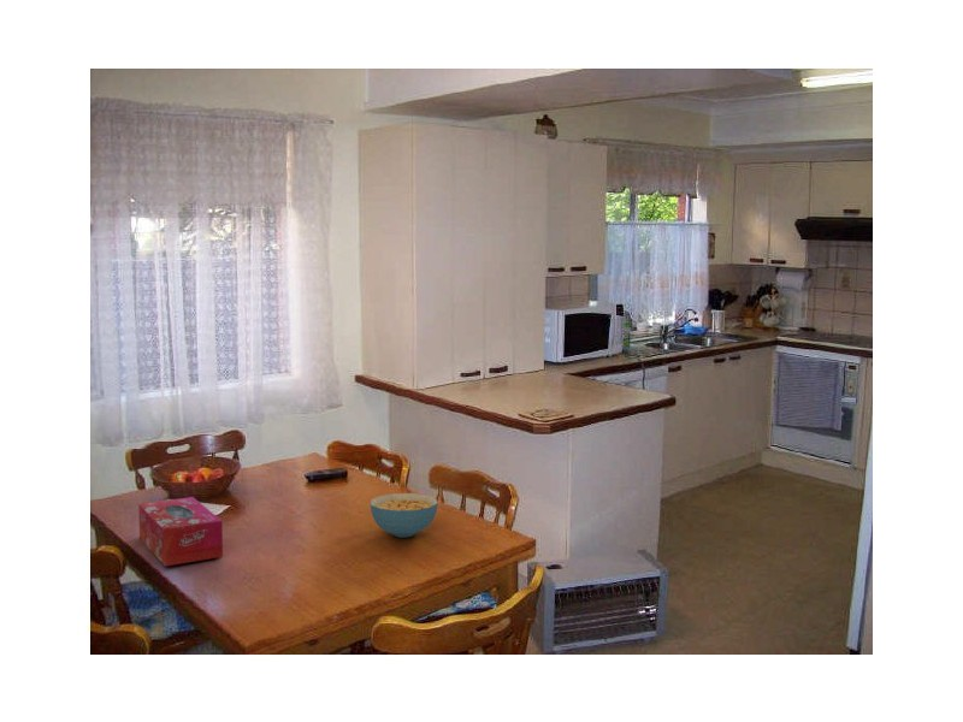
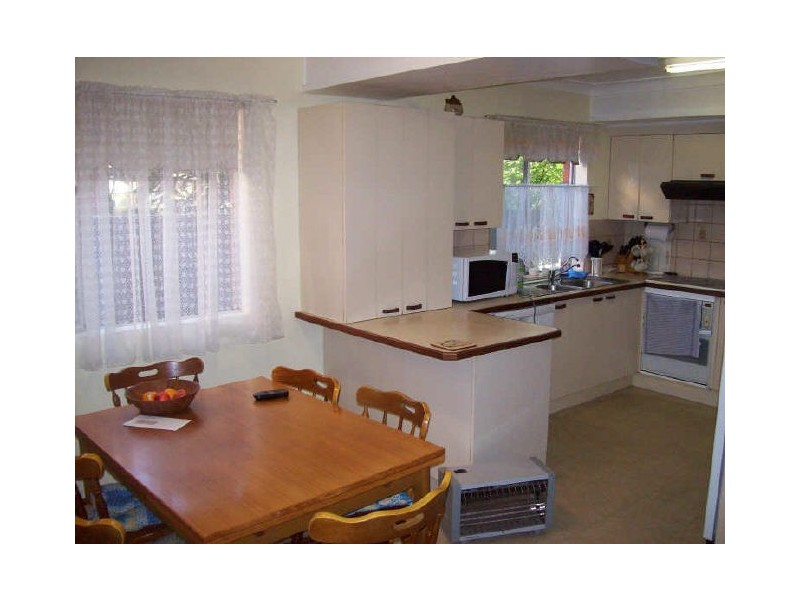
- cereal bowl (403, 517)
- tissue box (179, 529)
